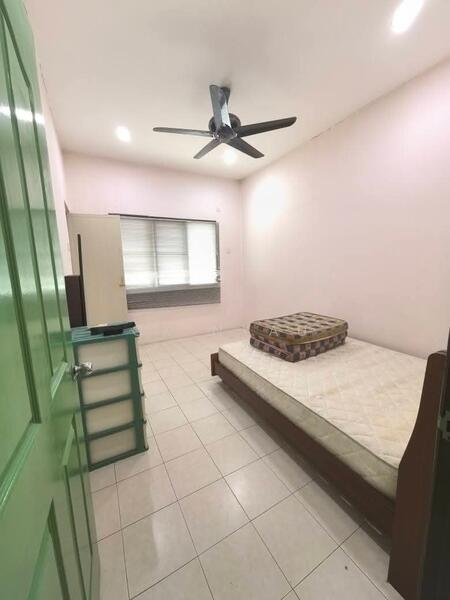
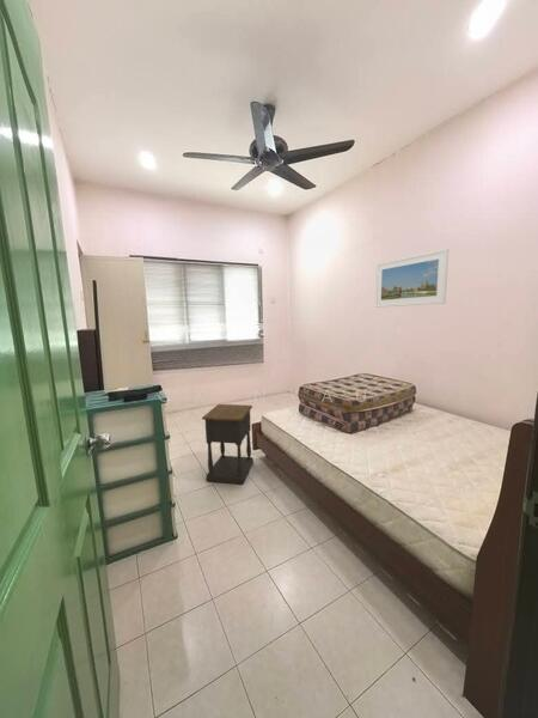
+ nightstand (230, 440)
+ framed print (406, 281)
